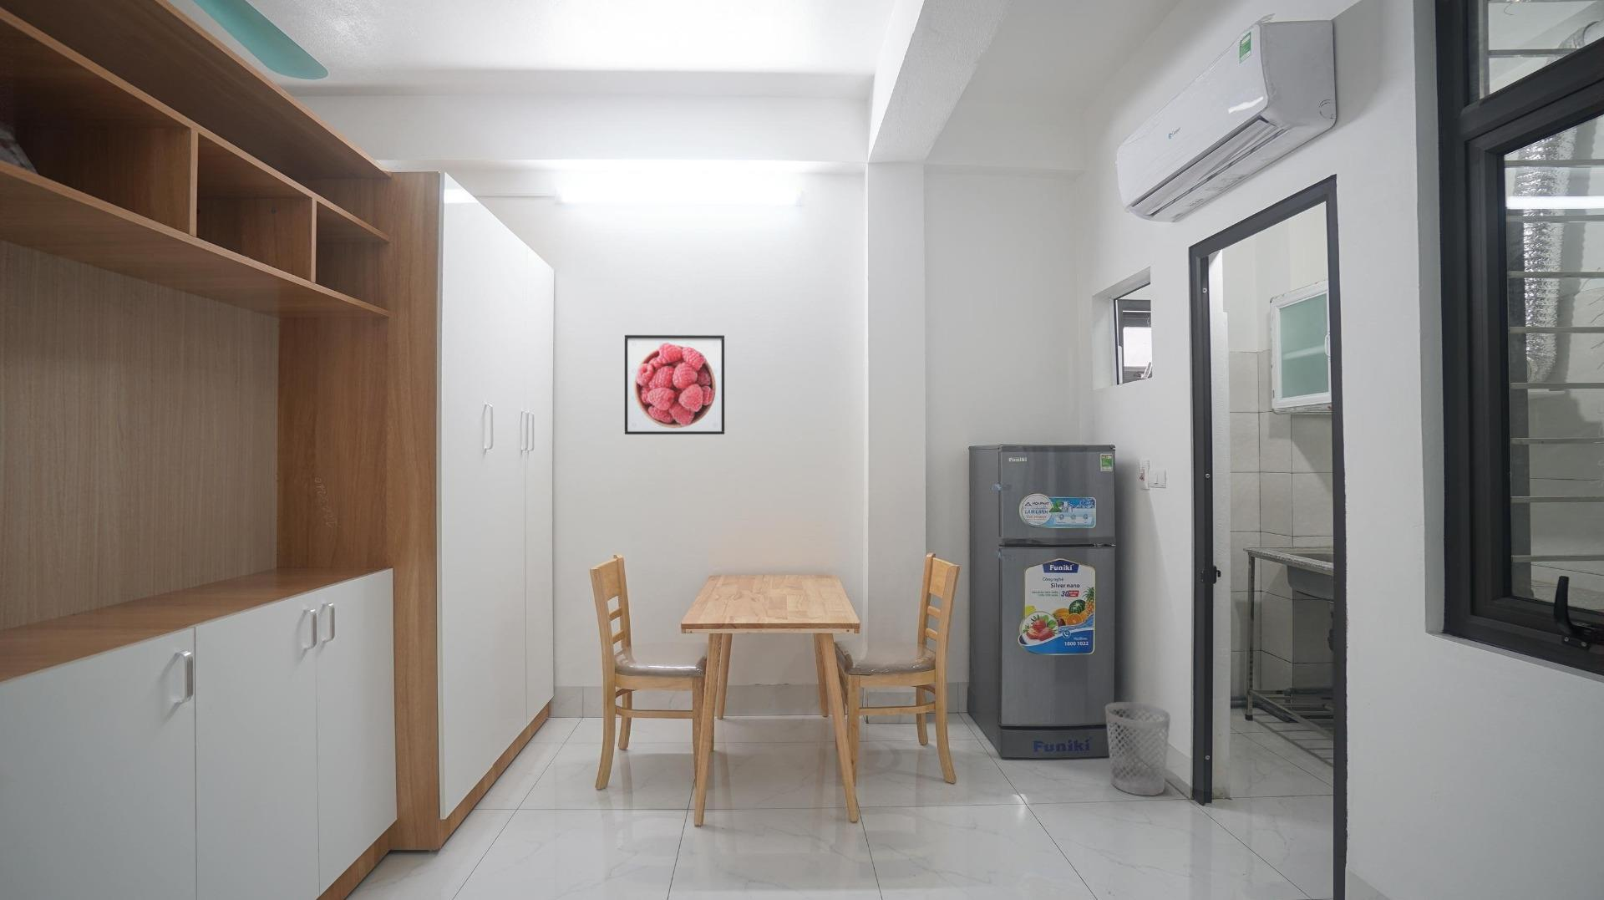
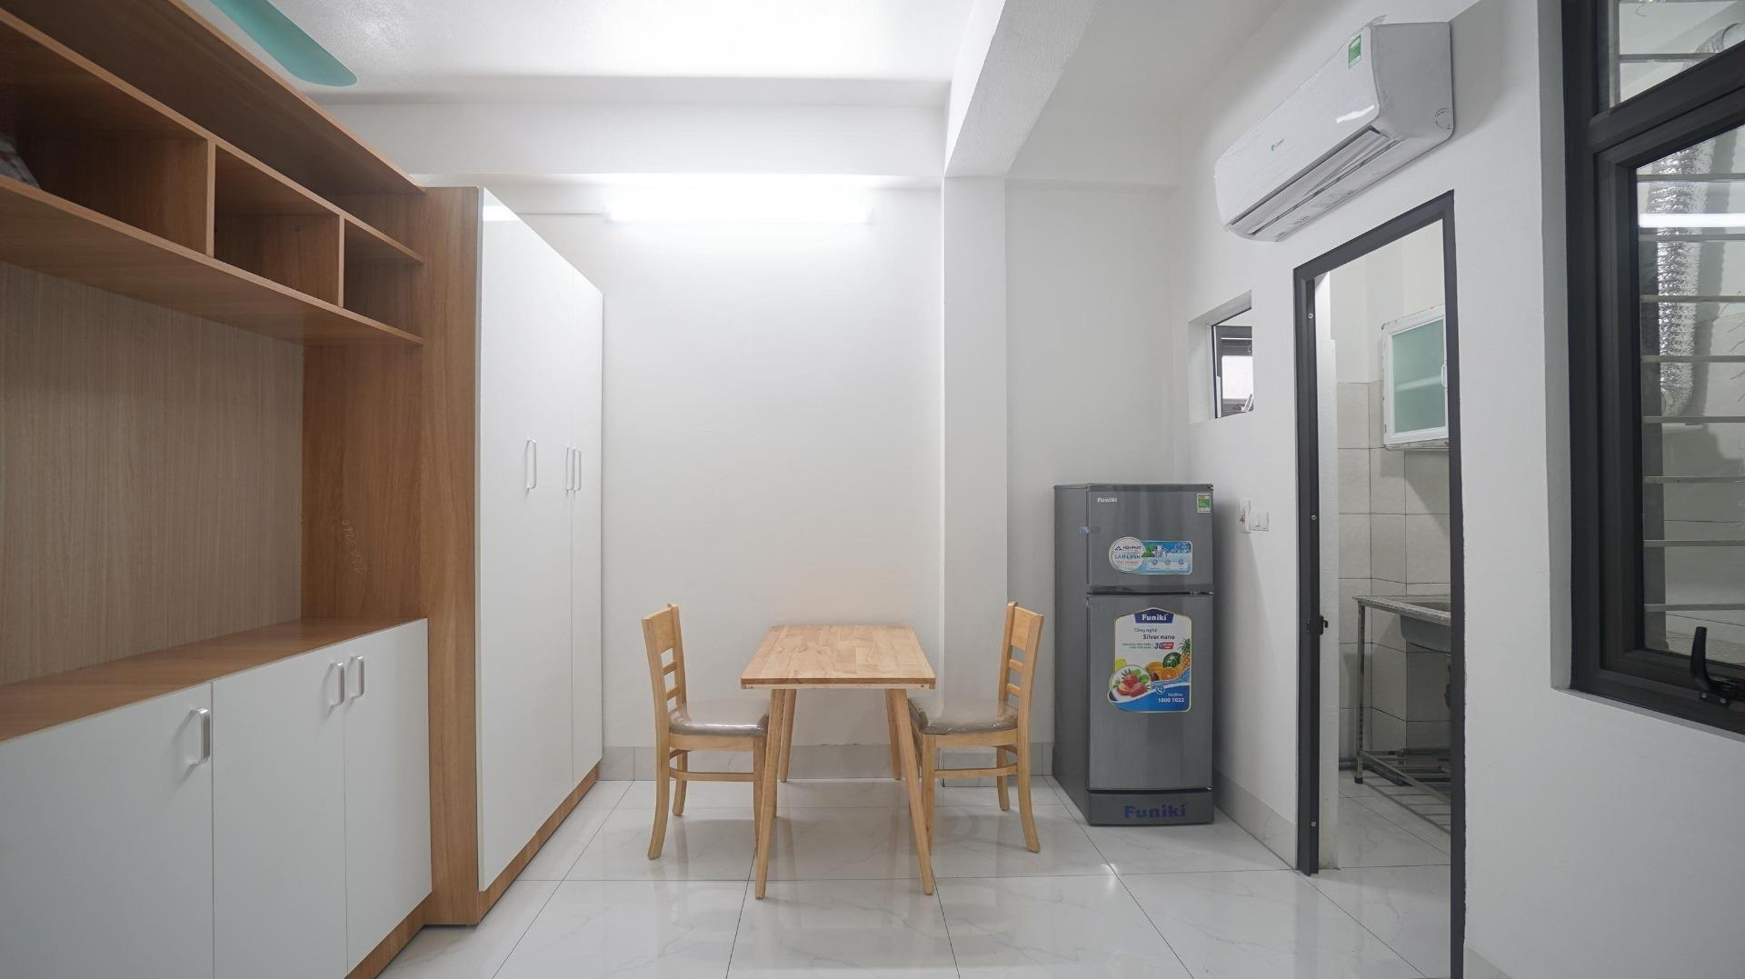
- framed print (674, 384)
- wastebasket (1137, 748)
